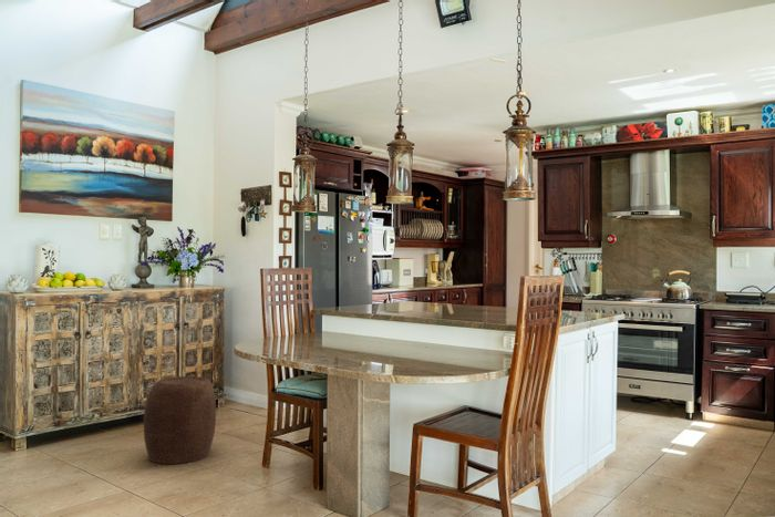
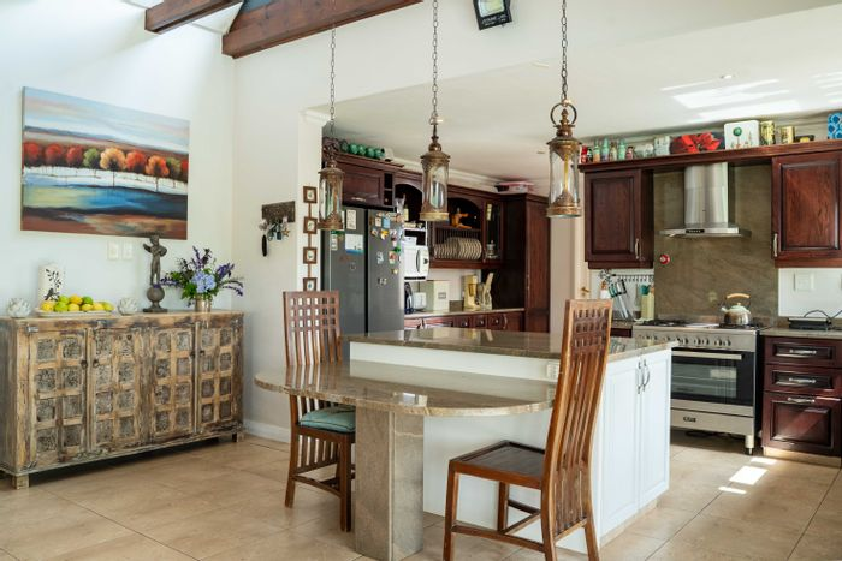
- stool (179, 417)
